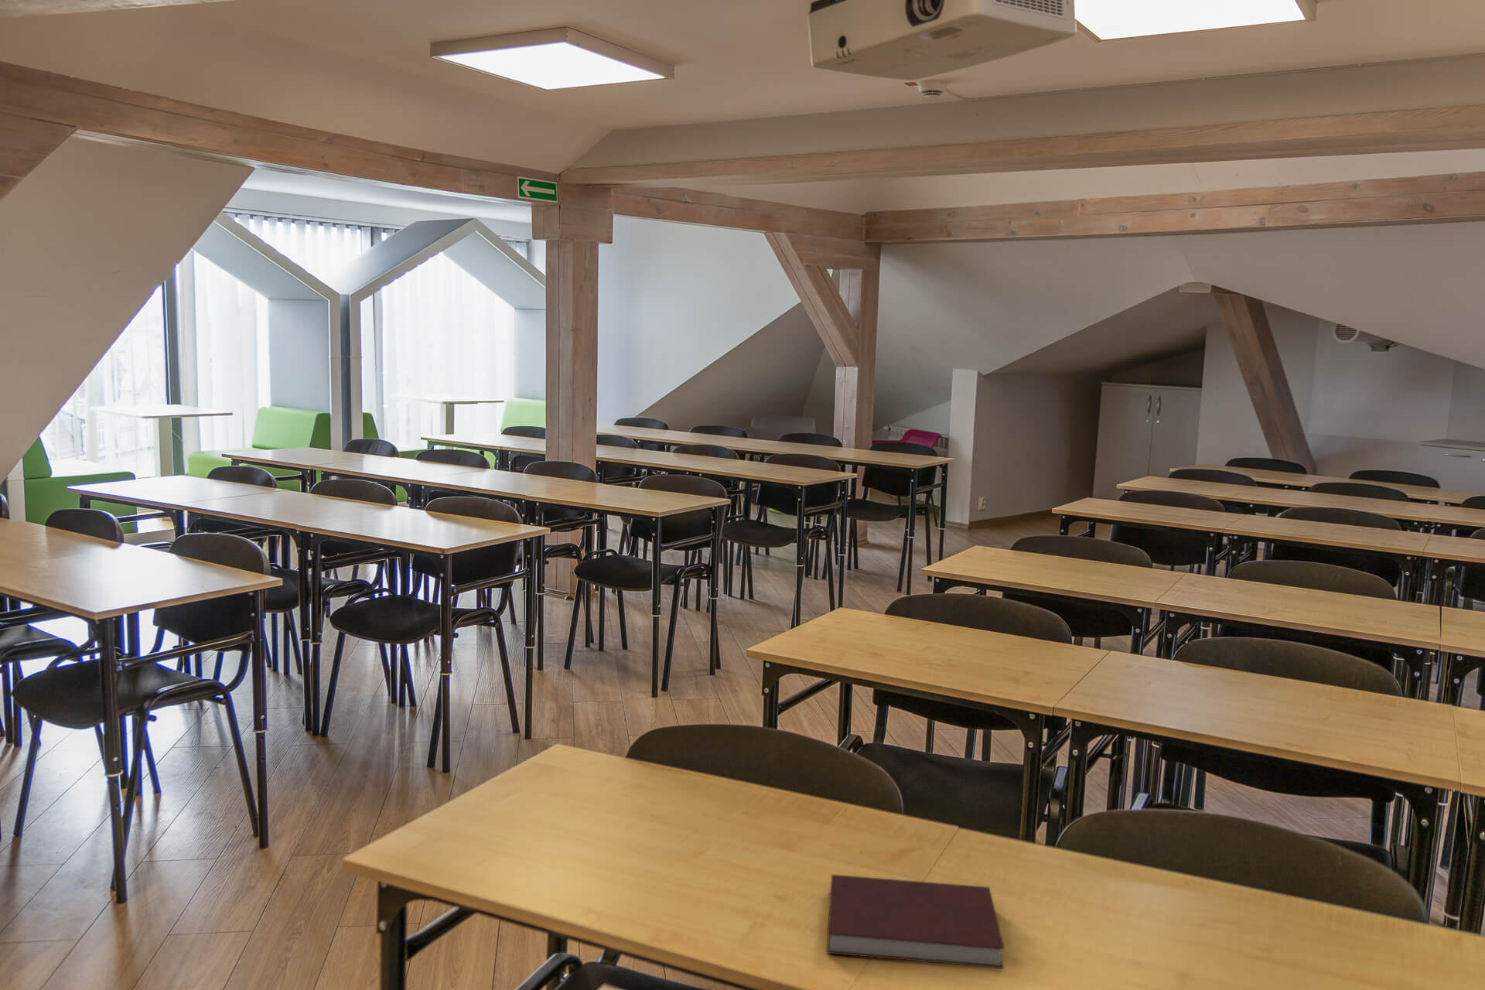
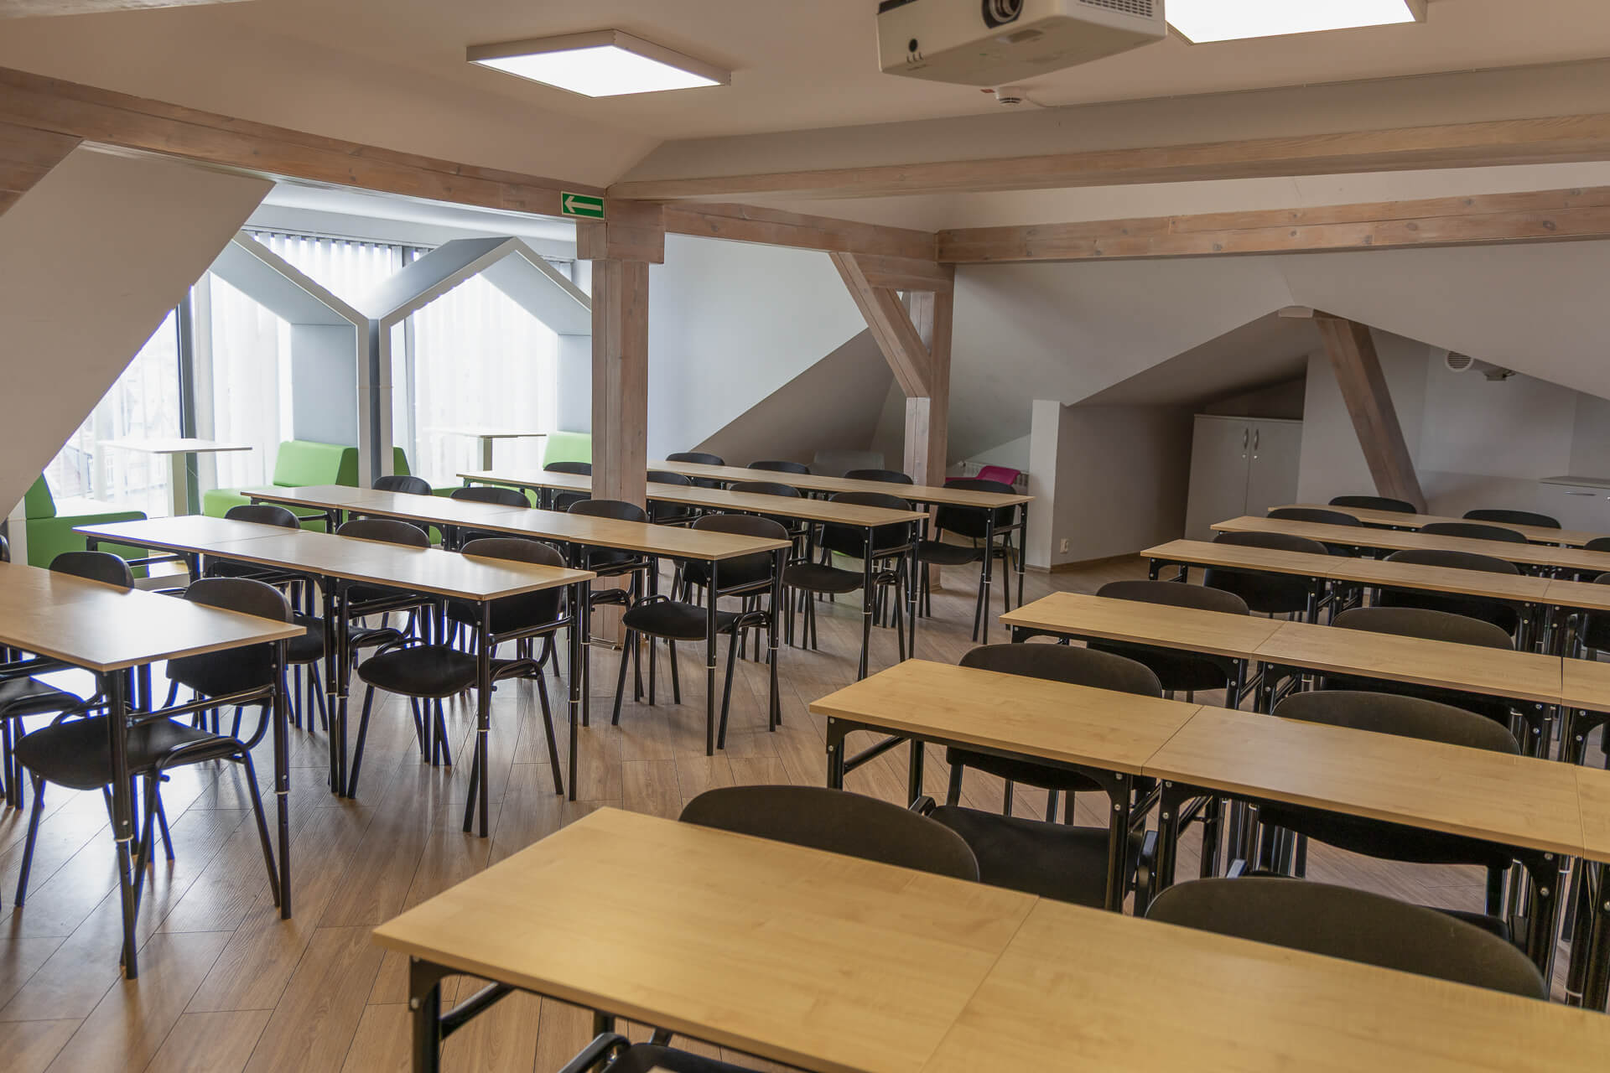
- notebook (912, 918)
